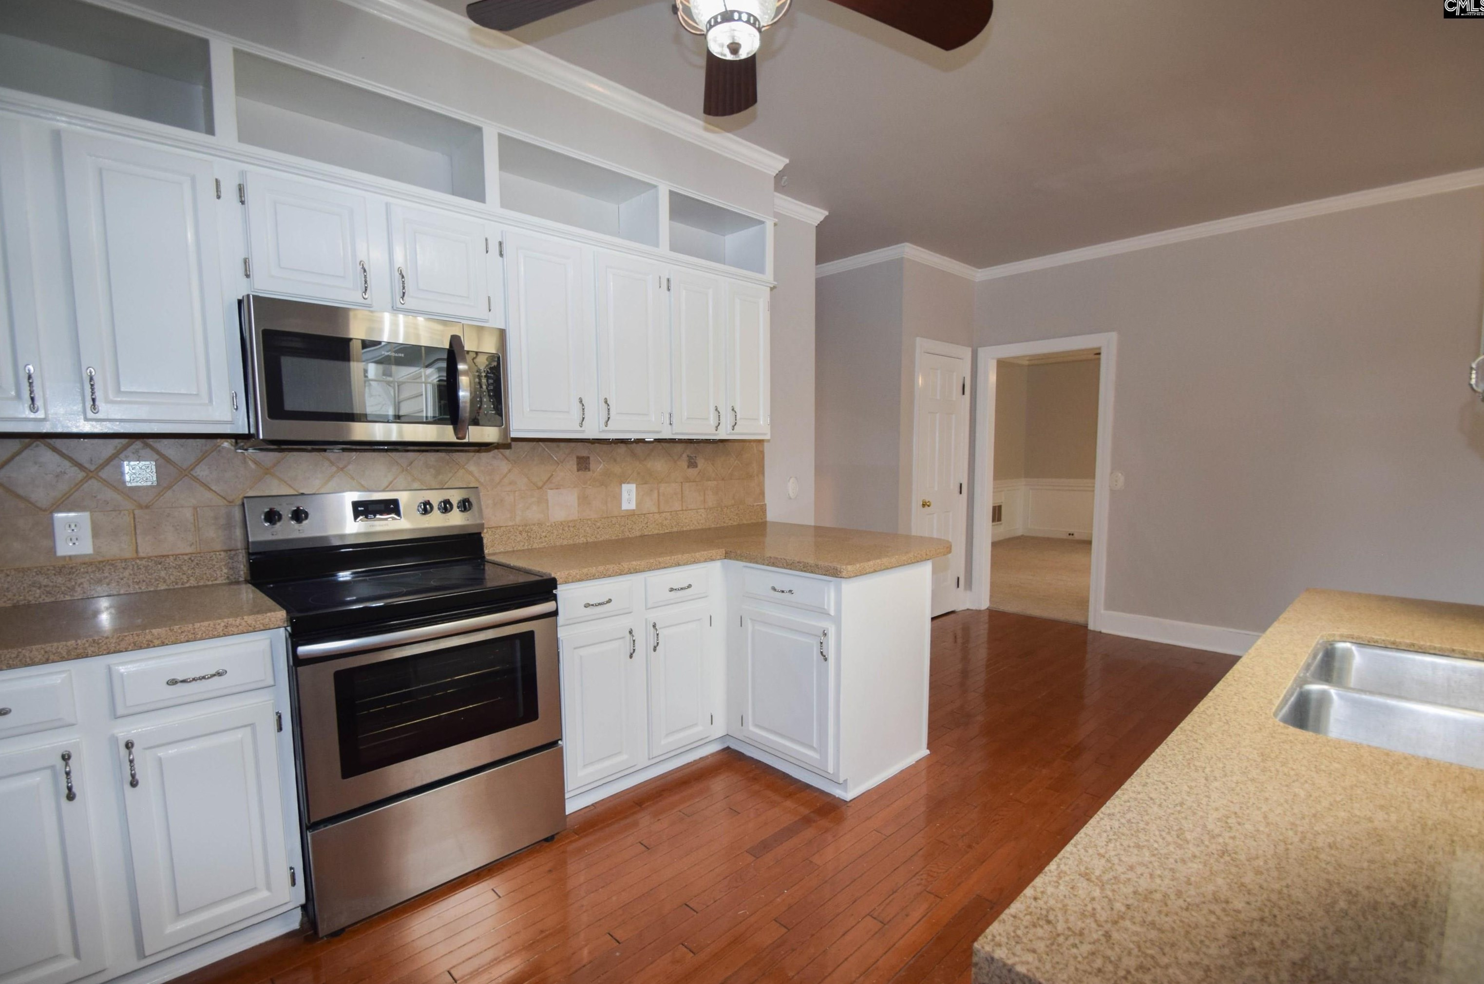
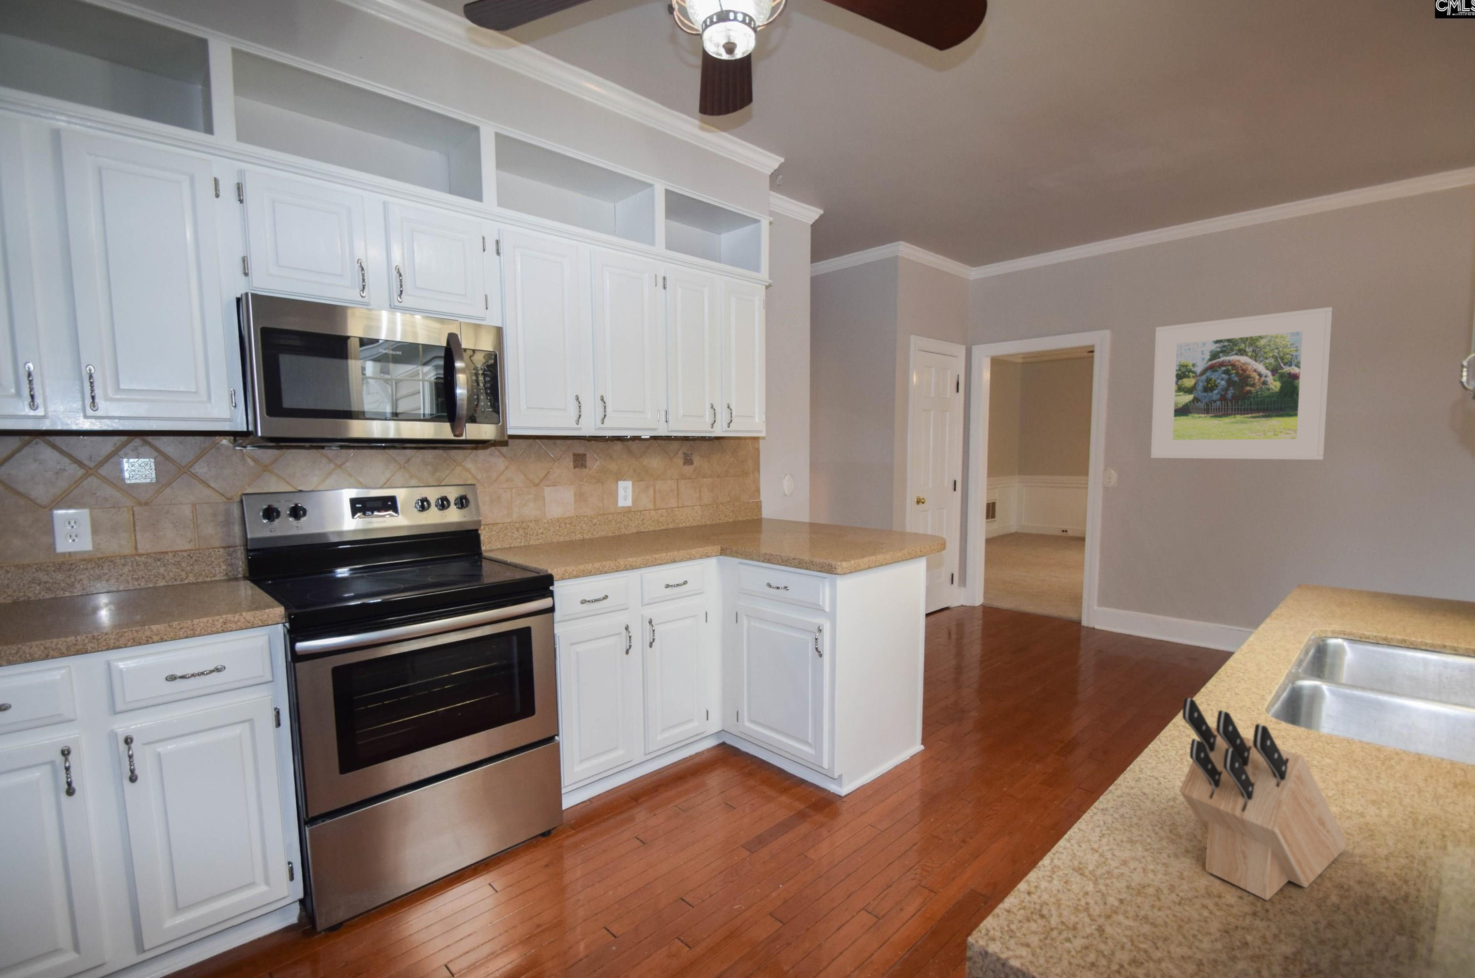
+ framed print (1234, 389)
+ knife block (1261, 778)
